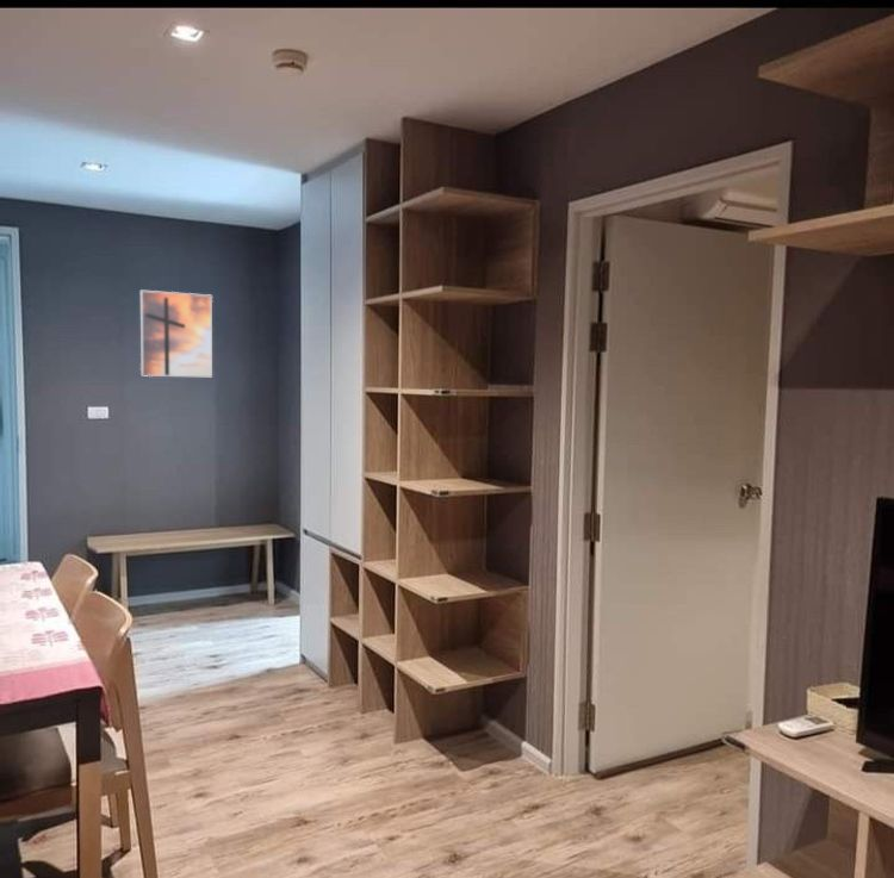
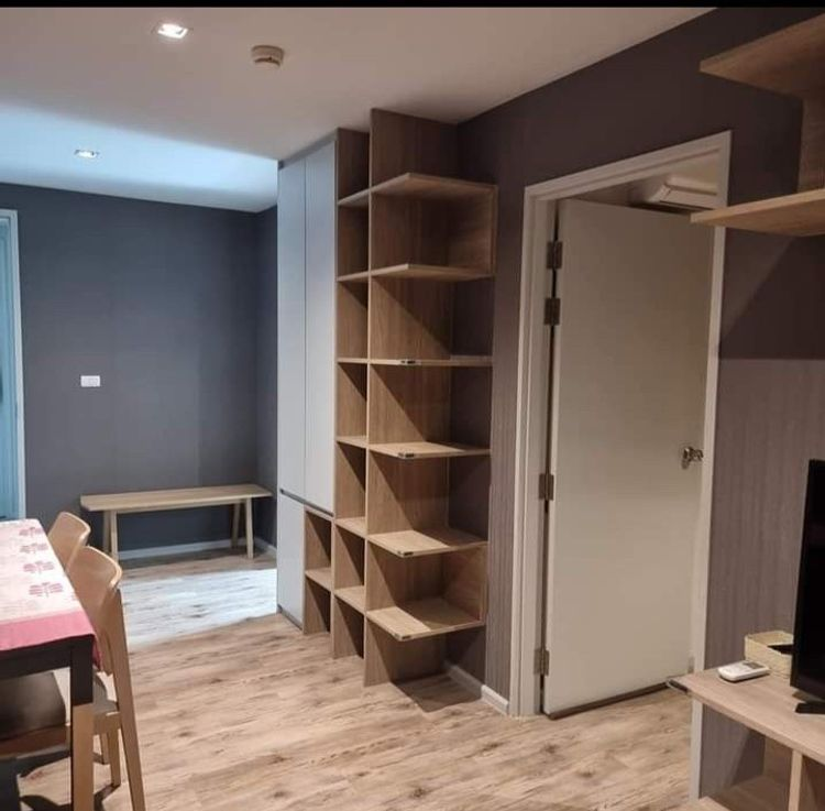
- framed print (176, 335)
